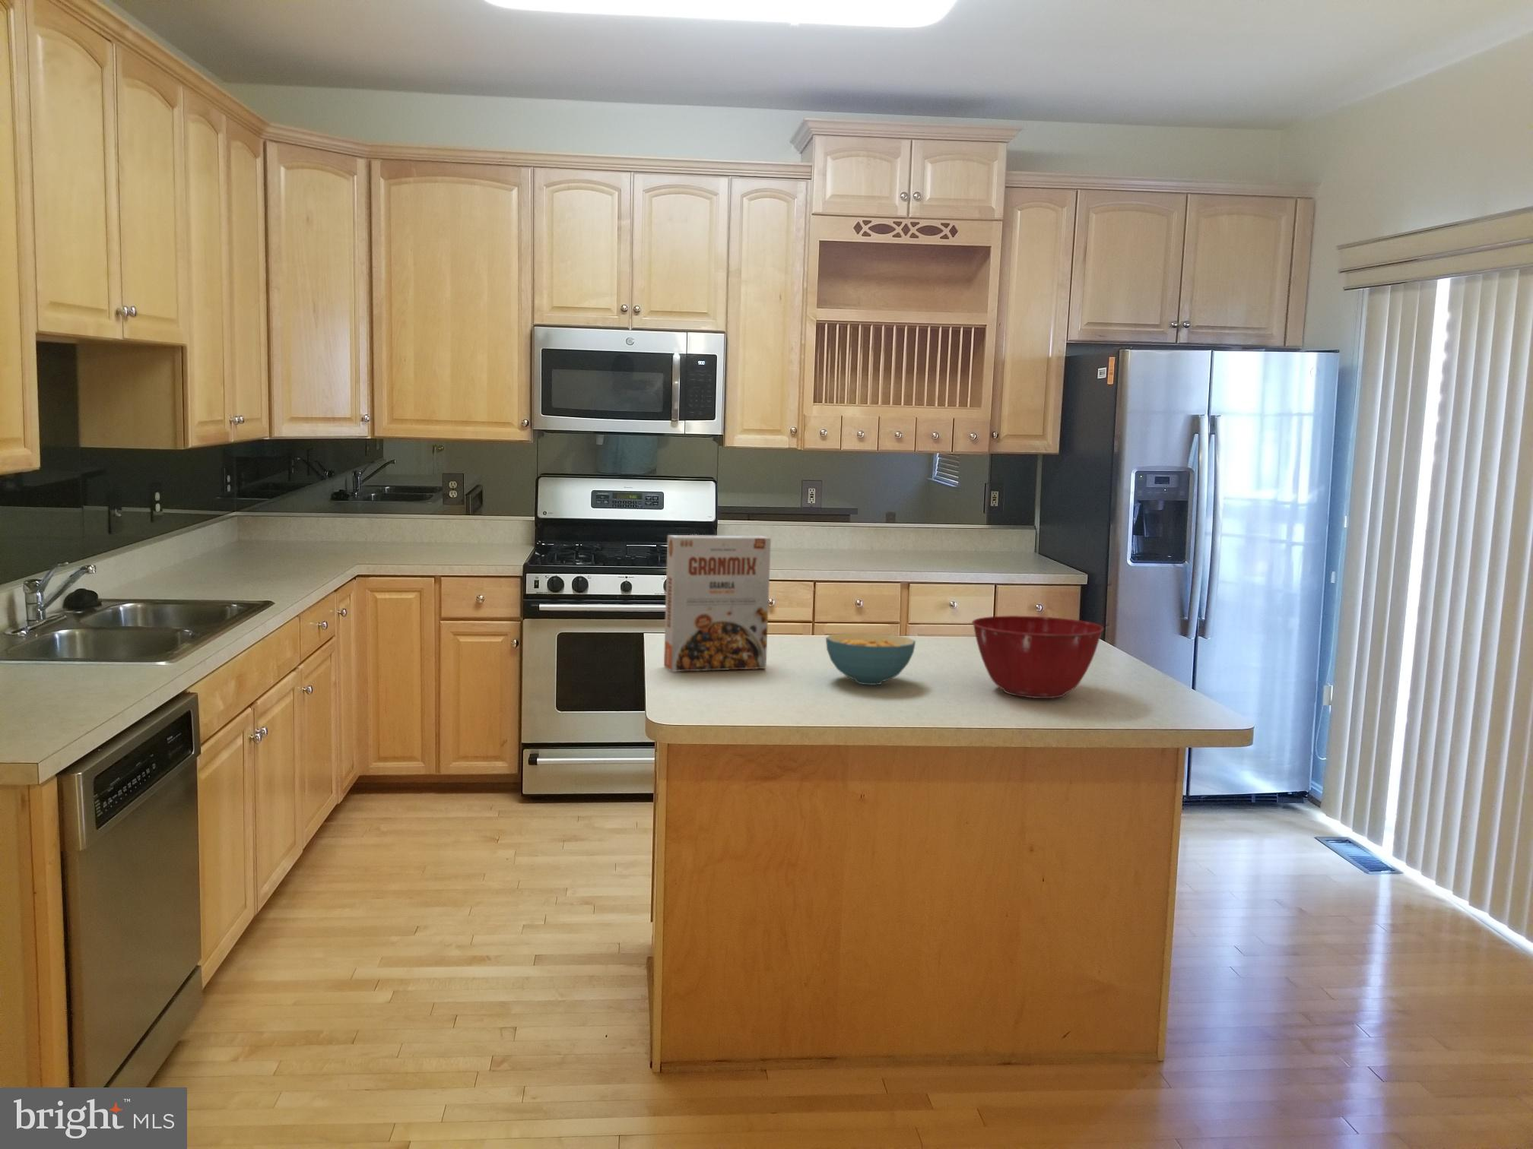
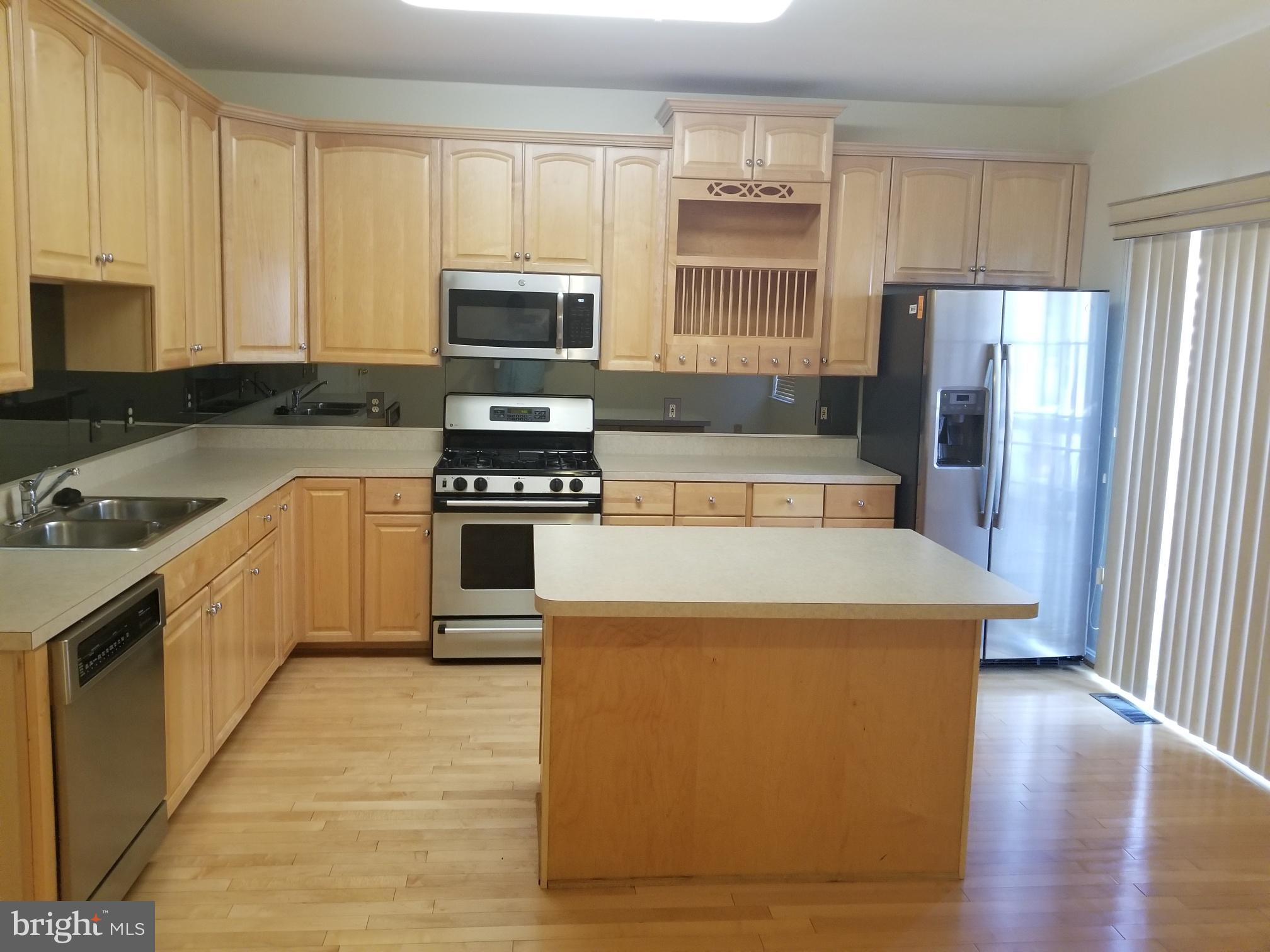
- cereal bowl (869, 660)
- cereal box (717, 602)
- mixing bowl (1034, 658)
